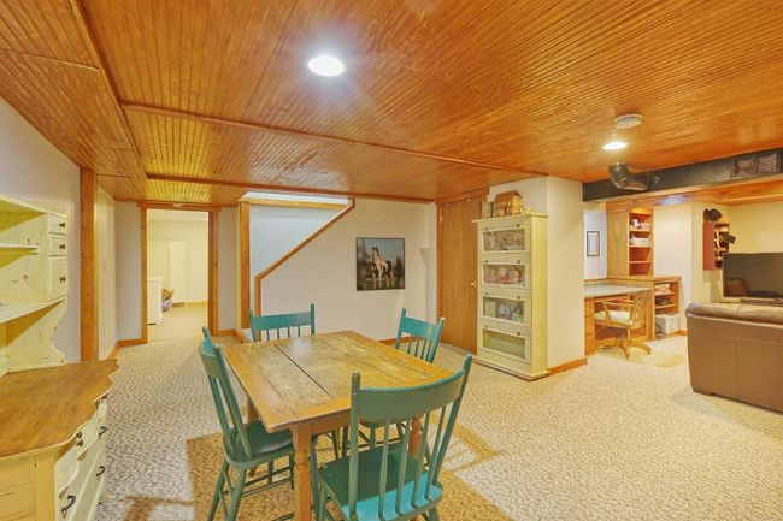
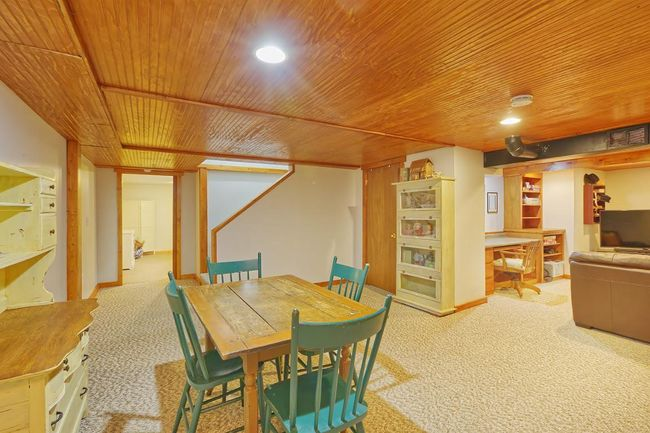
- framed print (381, 264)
